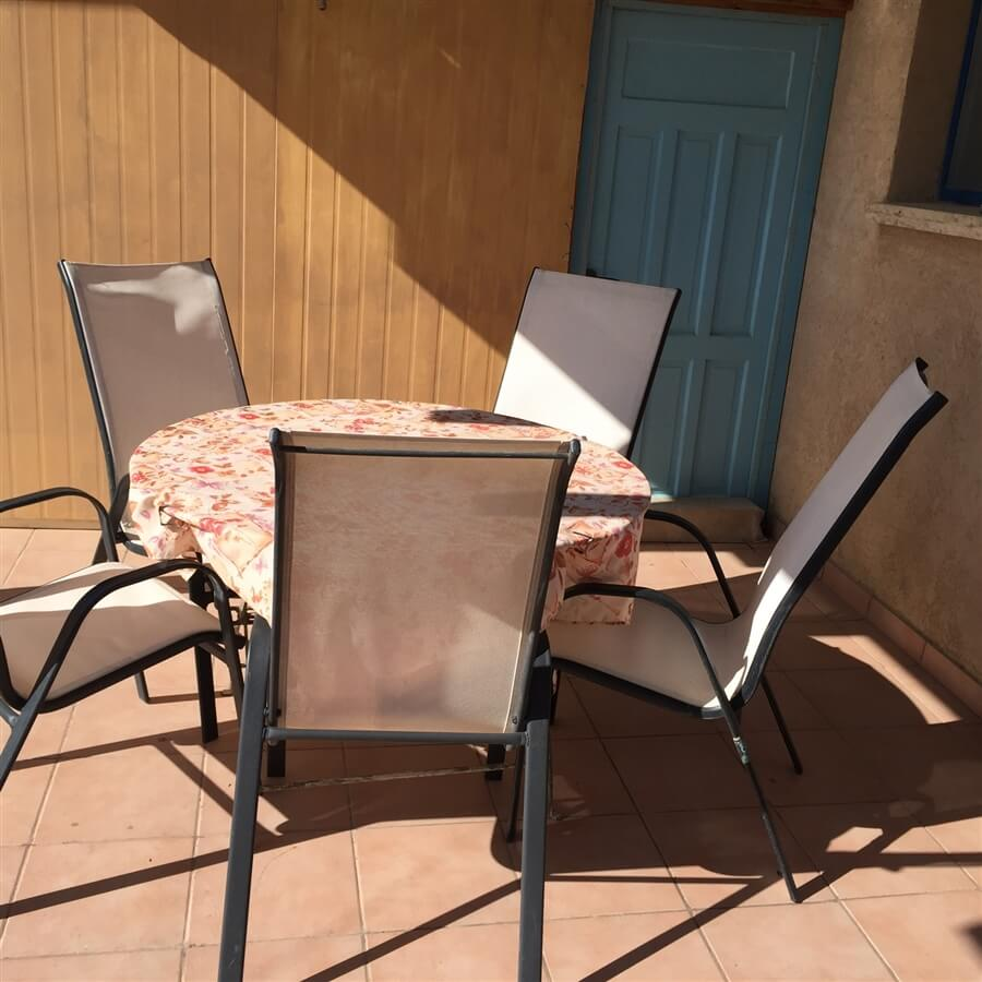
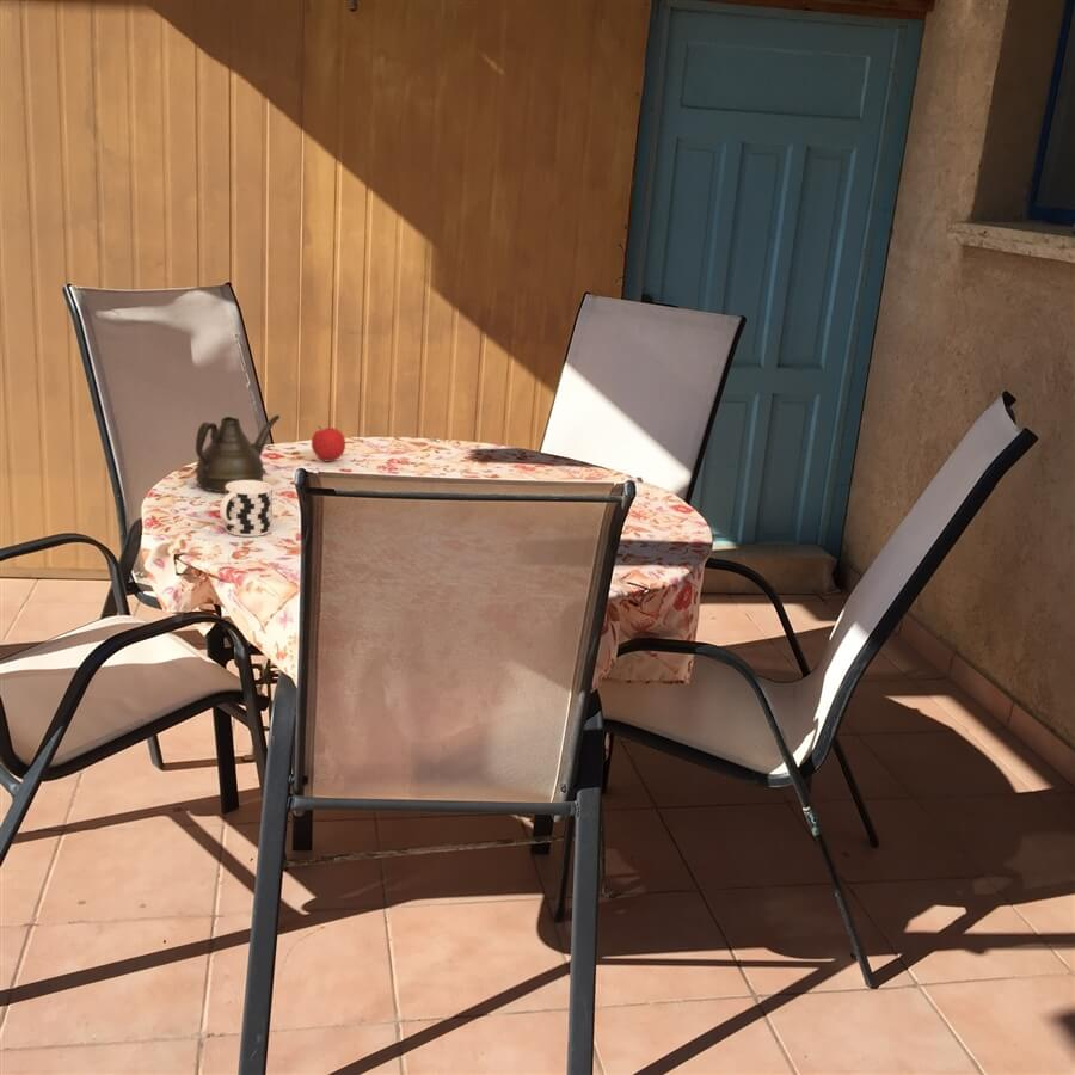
+ teapot (240, 449)
+ cup (242, 509)
+ fruit (327, 444)
